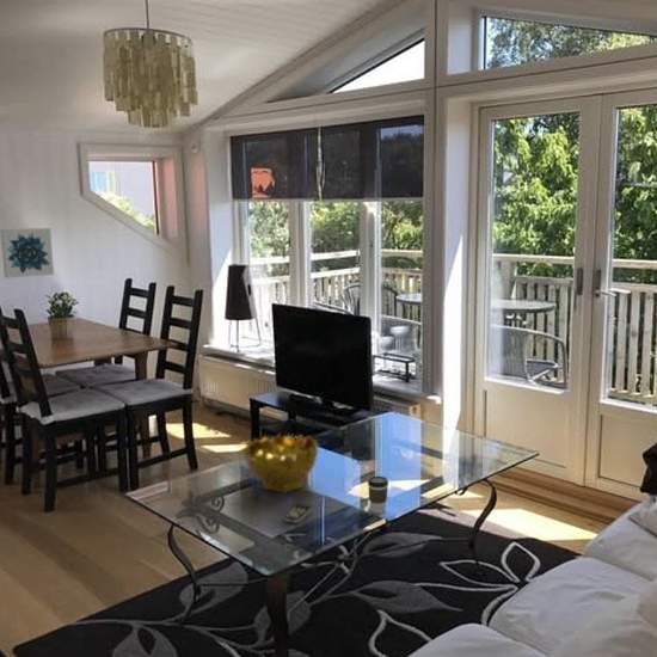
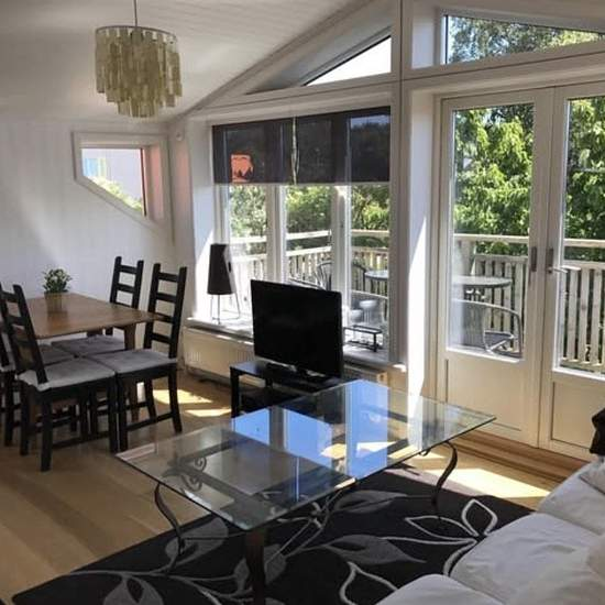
- coffee cup (377, 495)
- decorative bowl (282, 462)
- wall art (27, 252)
- remote control (297, 512)
